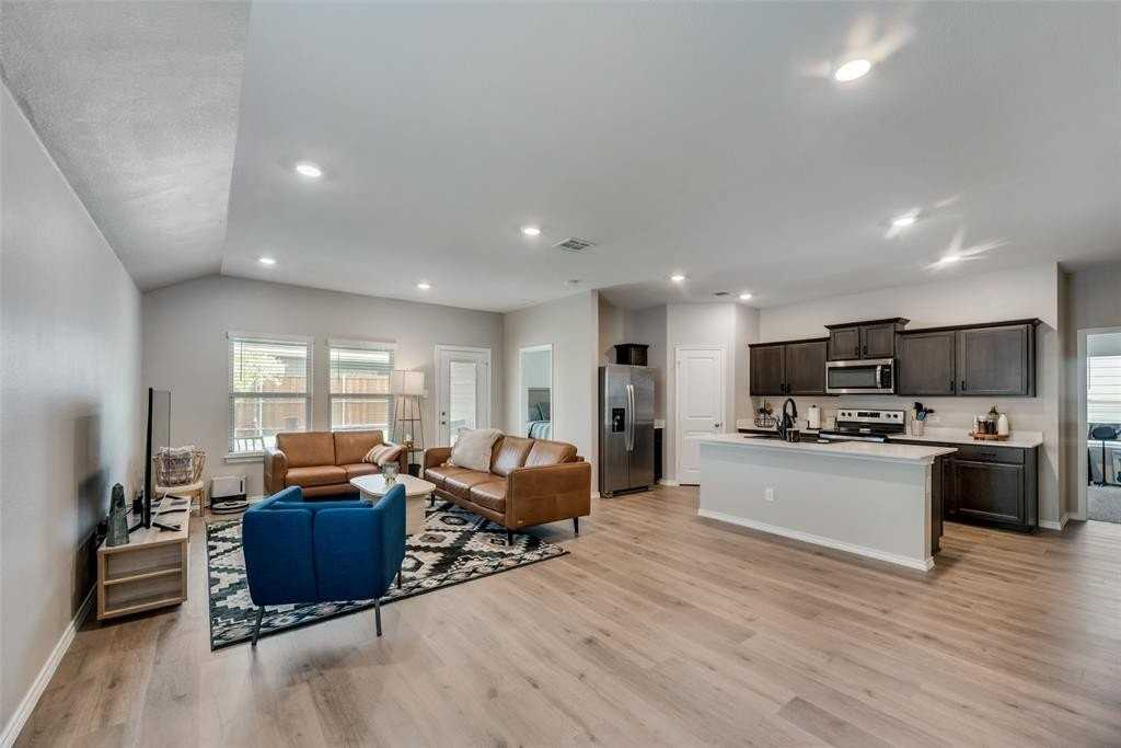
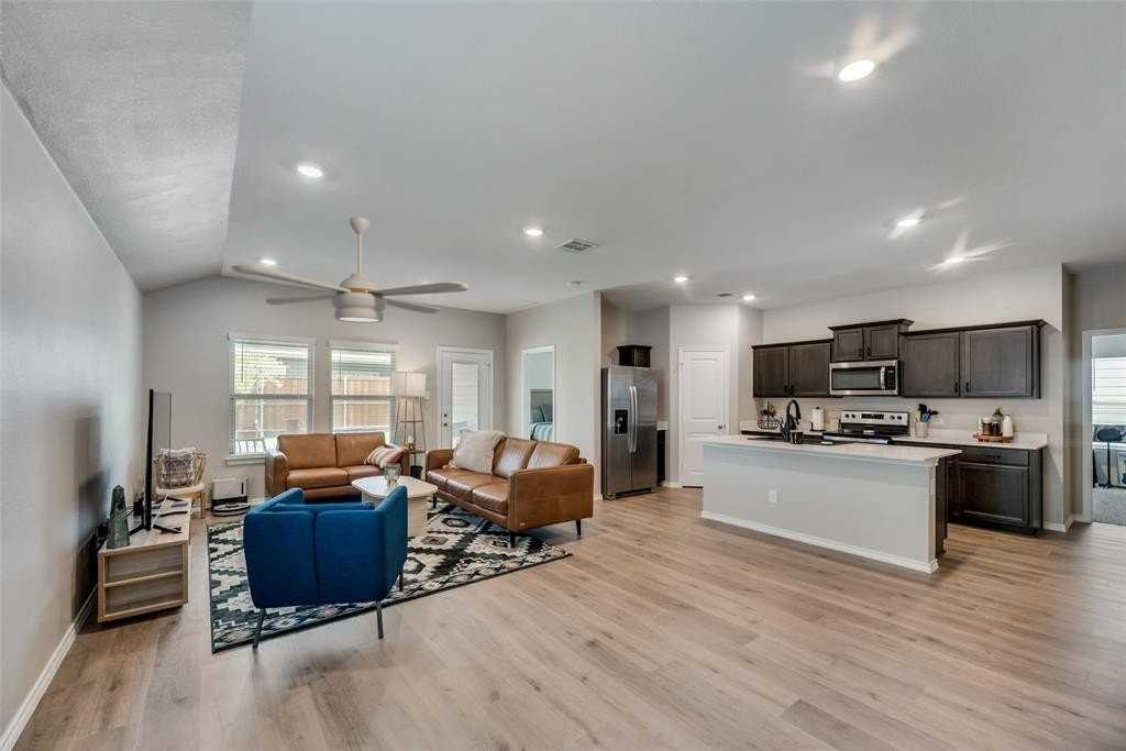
+ ceiling fan (360, 269)
